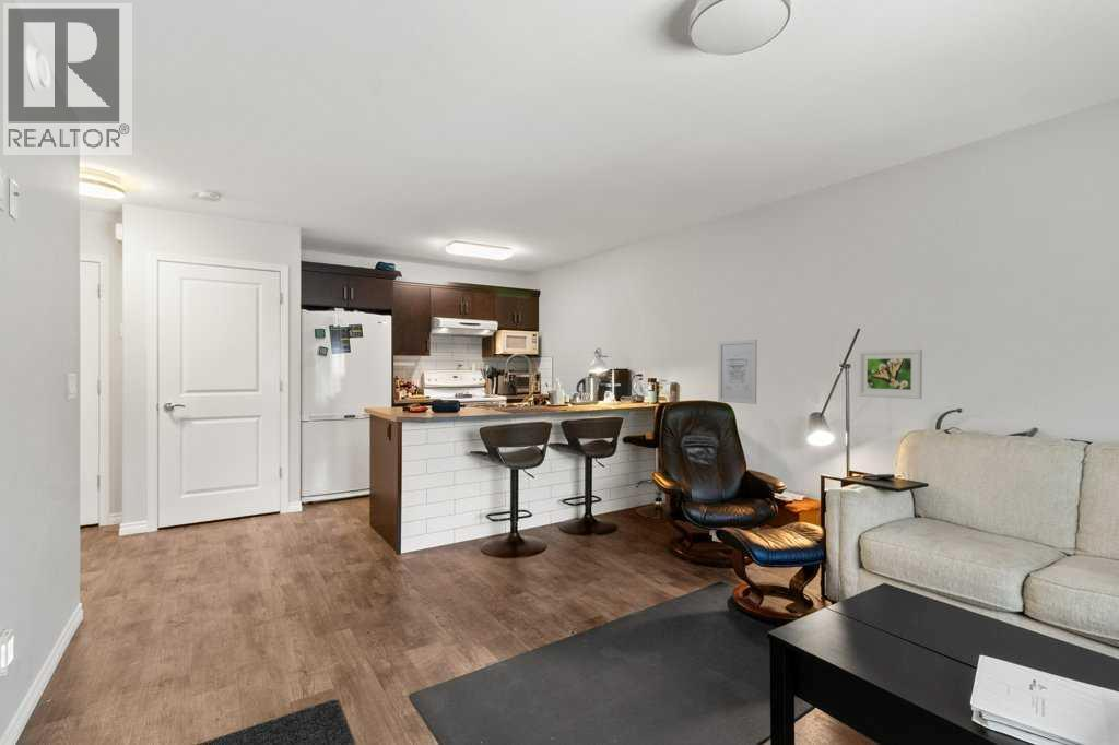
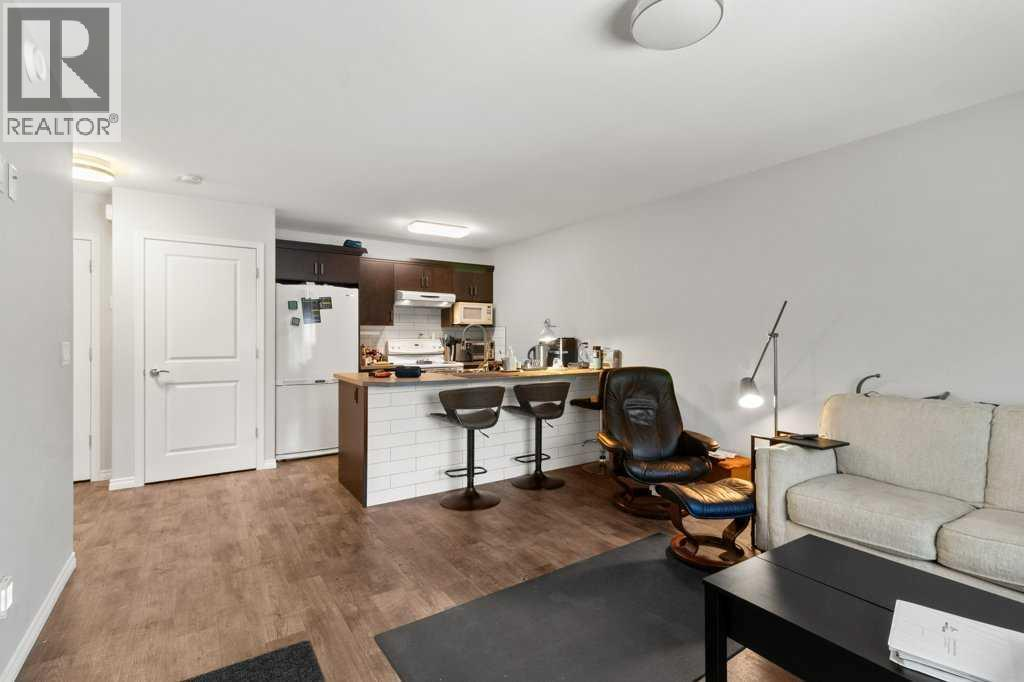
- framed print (888, 374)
- wall art (737, 371)
